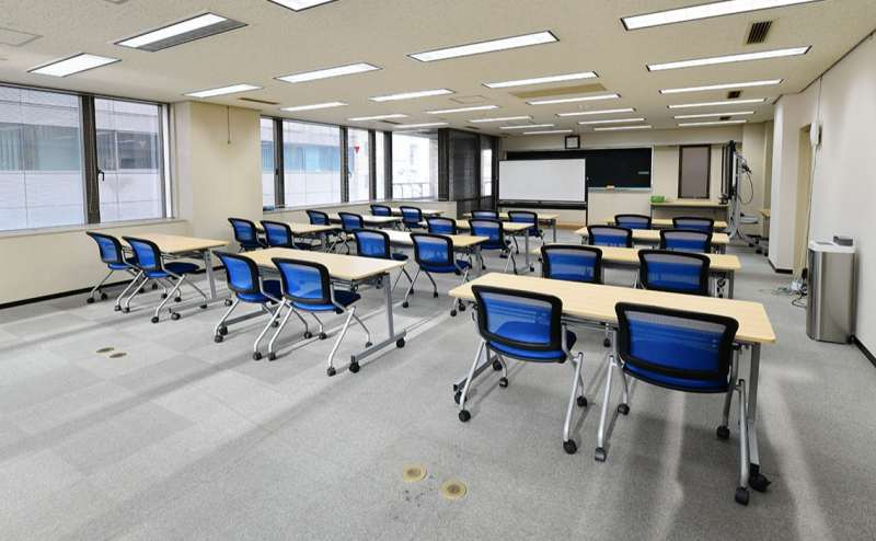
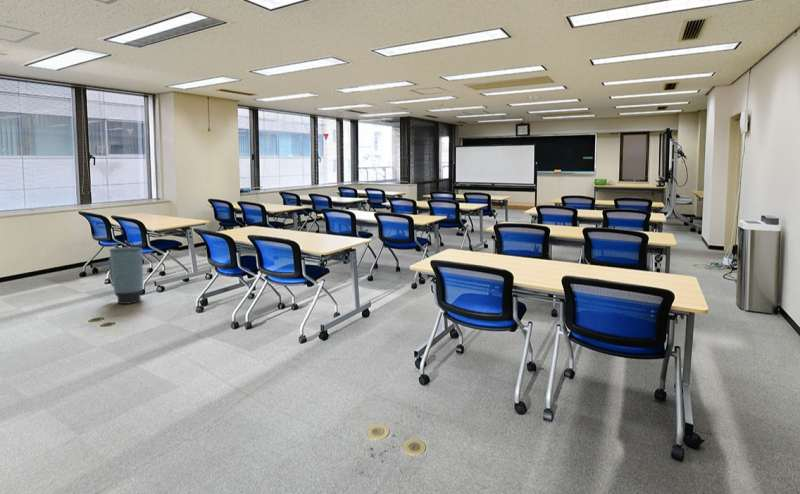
+ trash can (125, 274)
